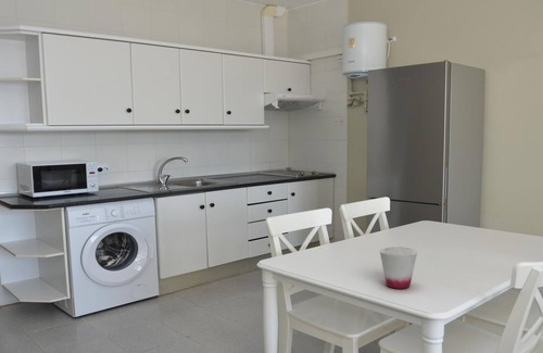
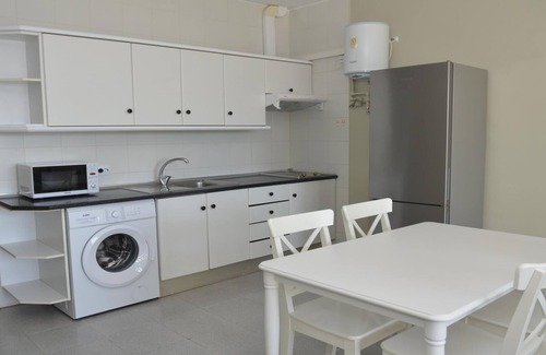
- cup (397, 268)
